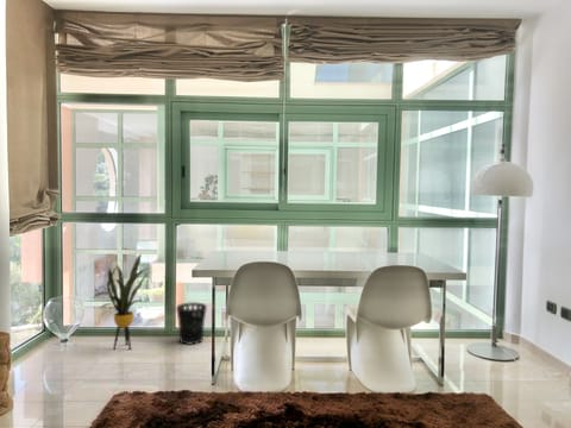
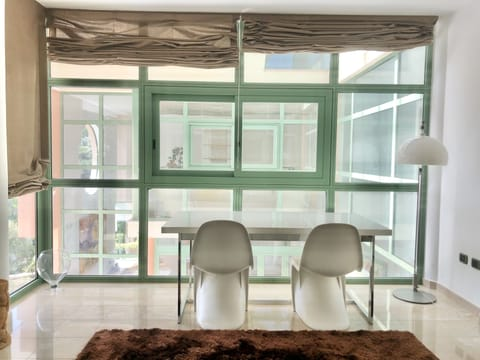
- wastebasket (192, 322)
- house plant (128, 302)
